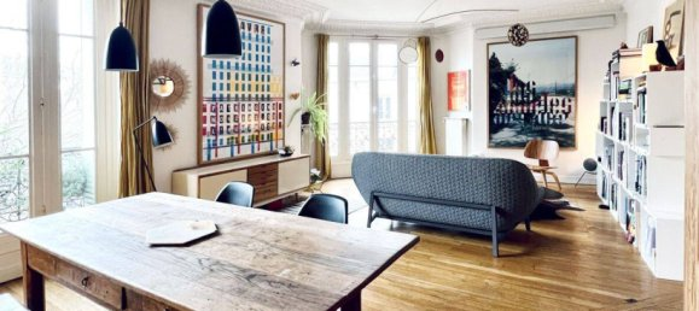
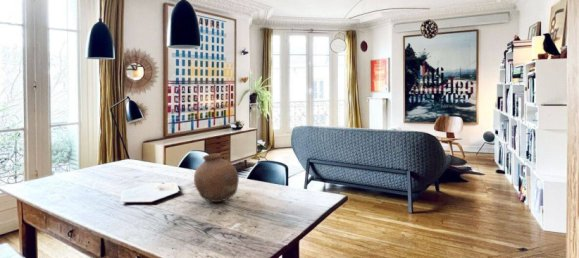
+ pottery (216, 177)
